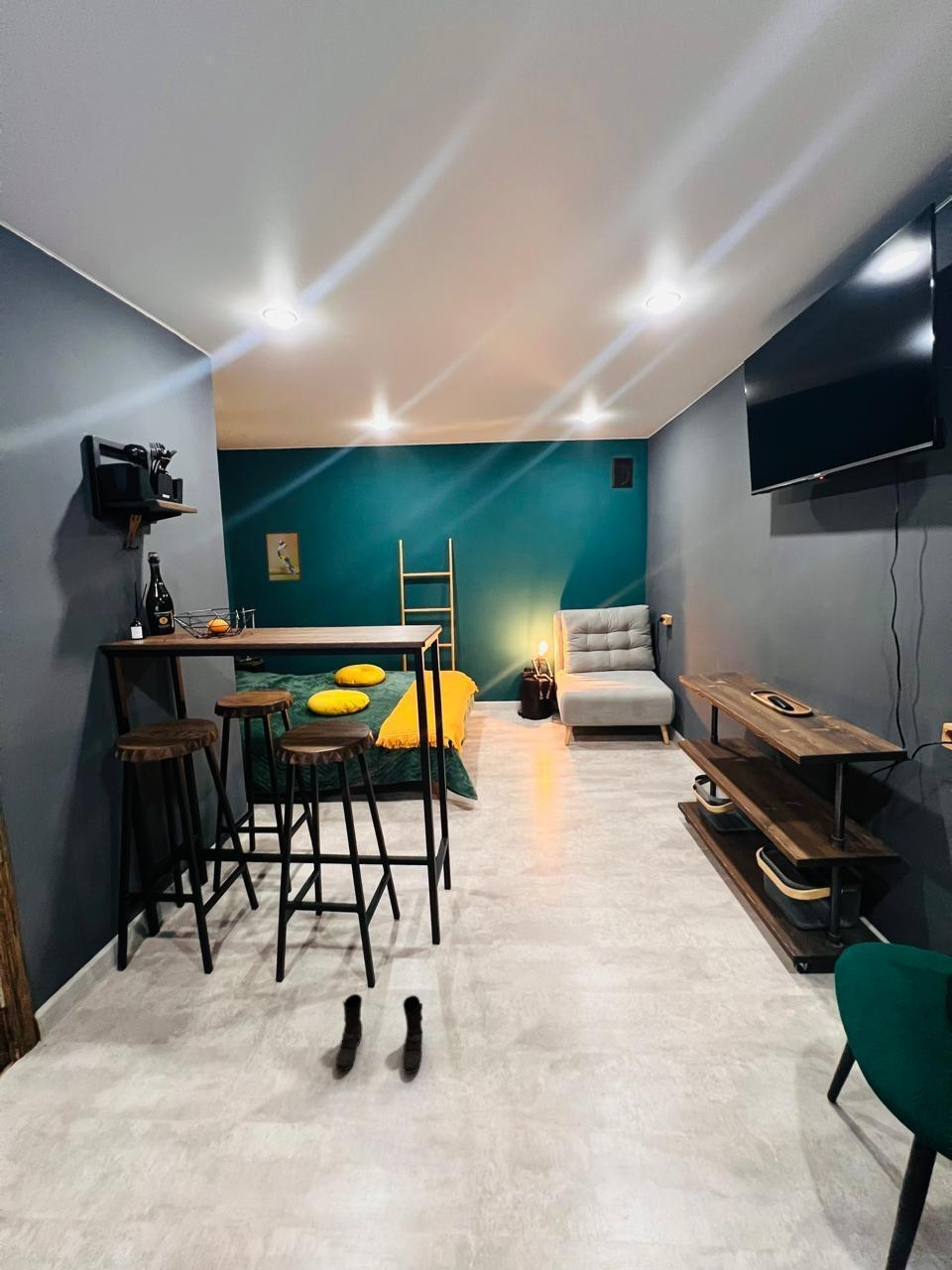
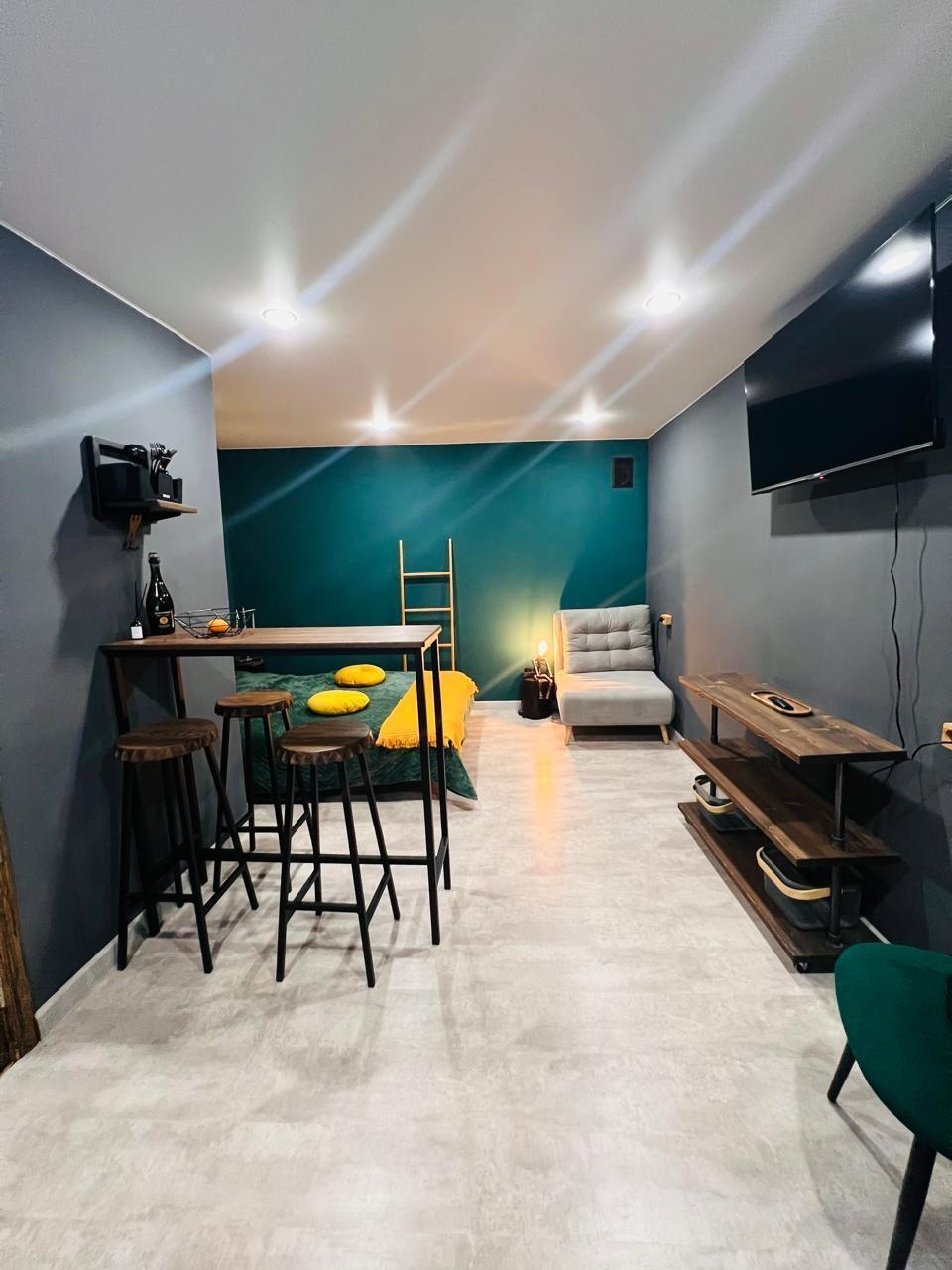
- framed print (283, 557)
- boots (361, 1033)
